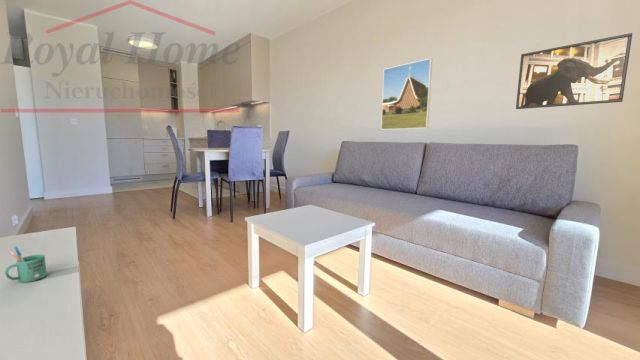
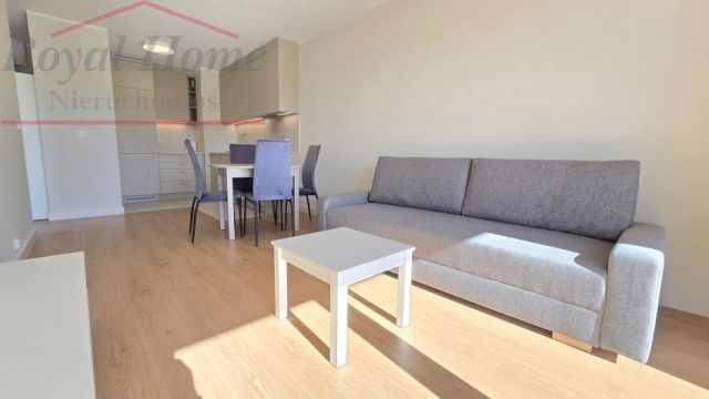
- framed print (404, 97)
- mug (25, 261)
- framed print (567, 75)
